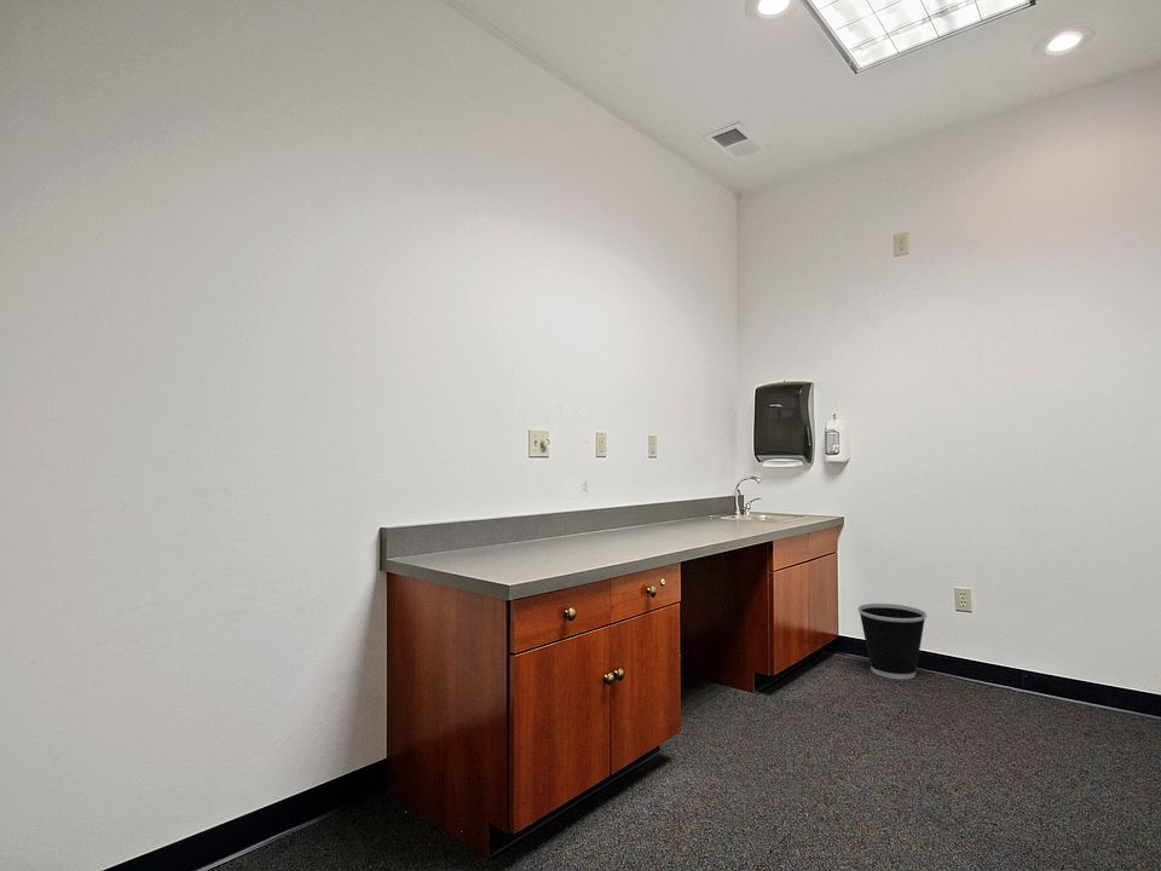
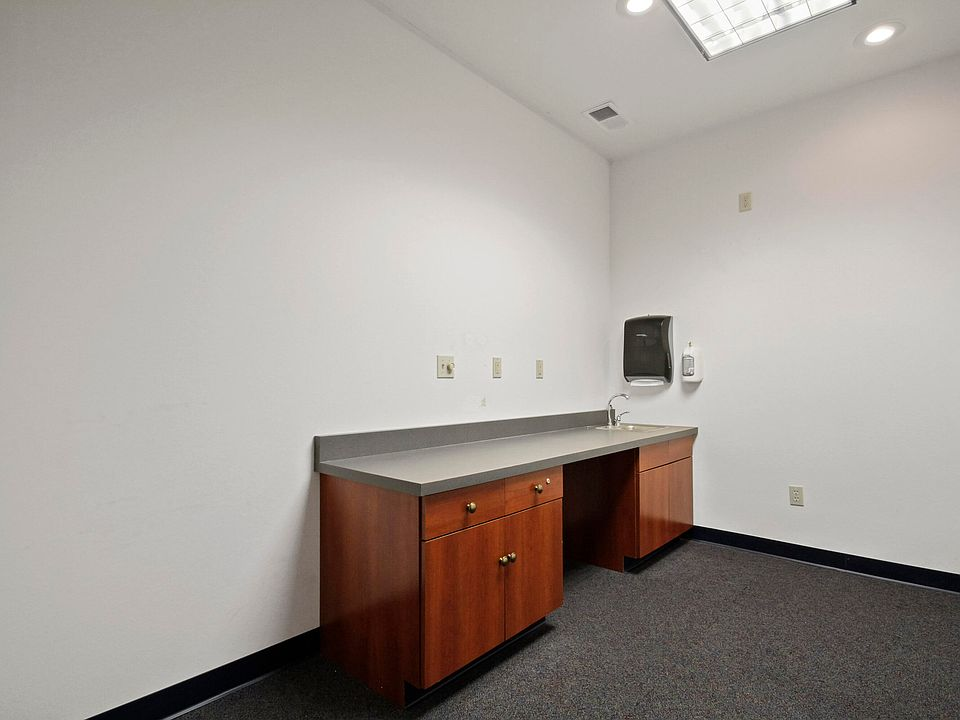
- wastebasket (891, 641)
